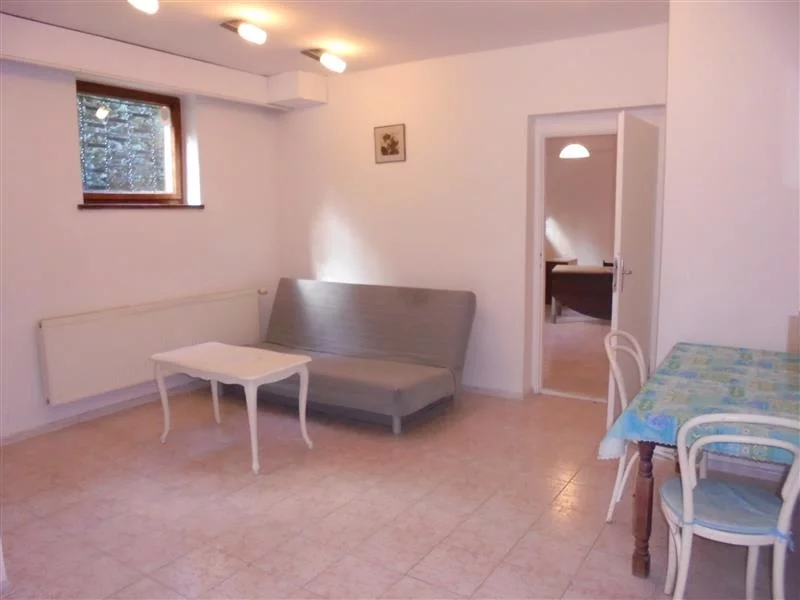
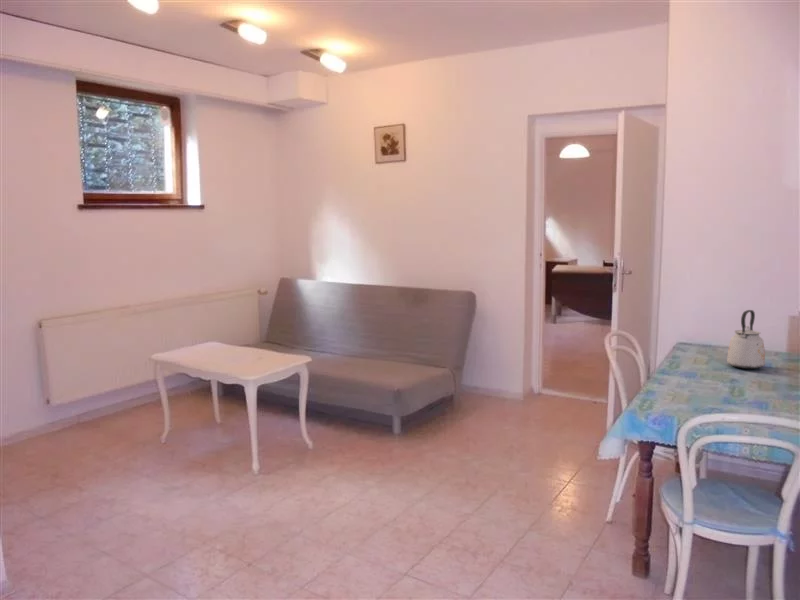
+ kettle (748, 338)
